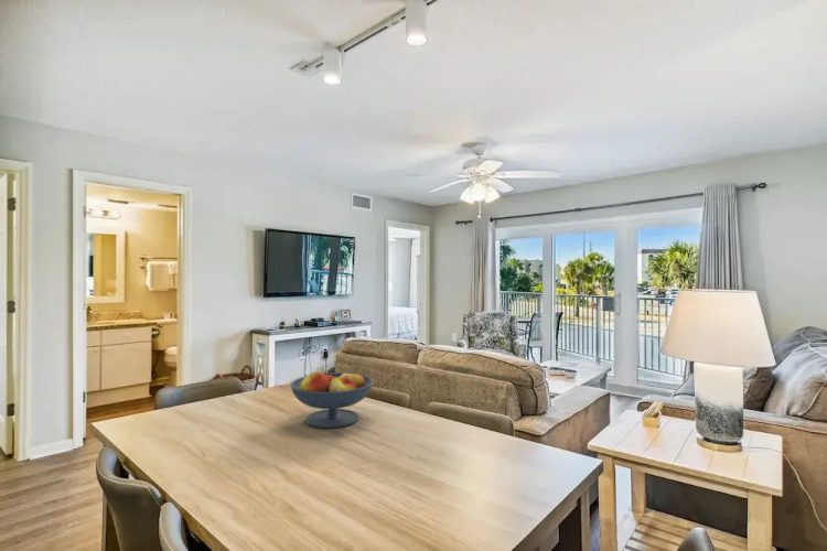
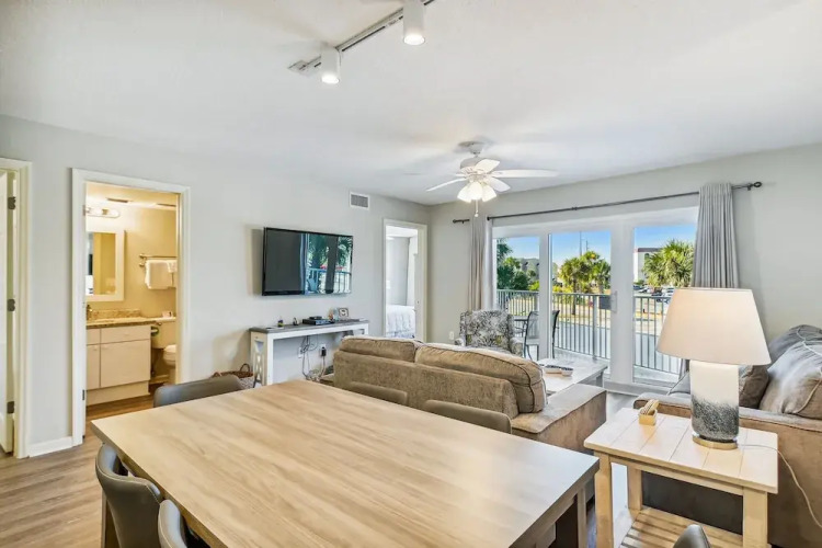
- fruit bowl (332, 393)
